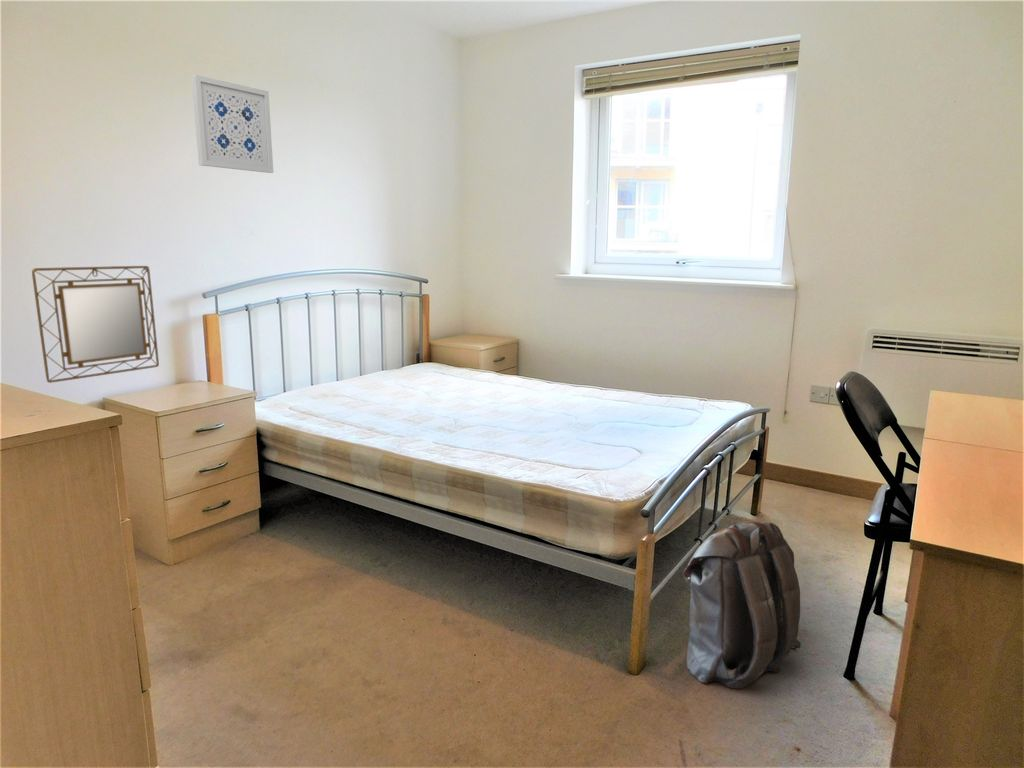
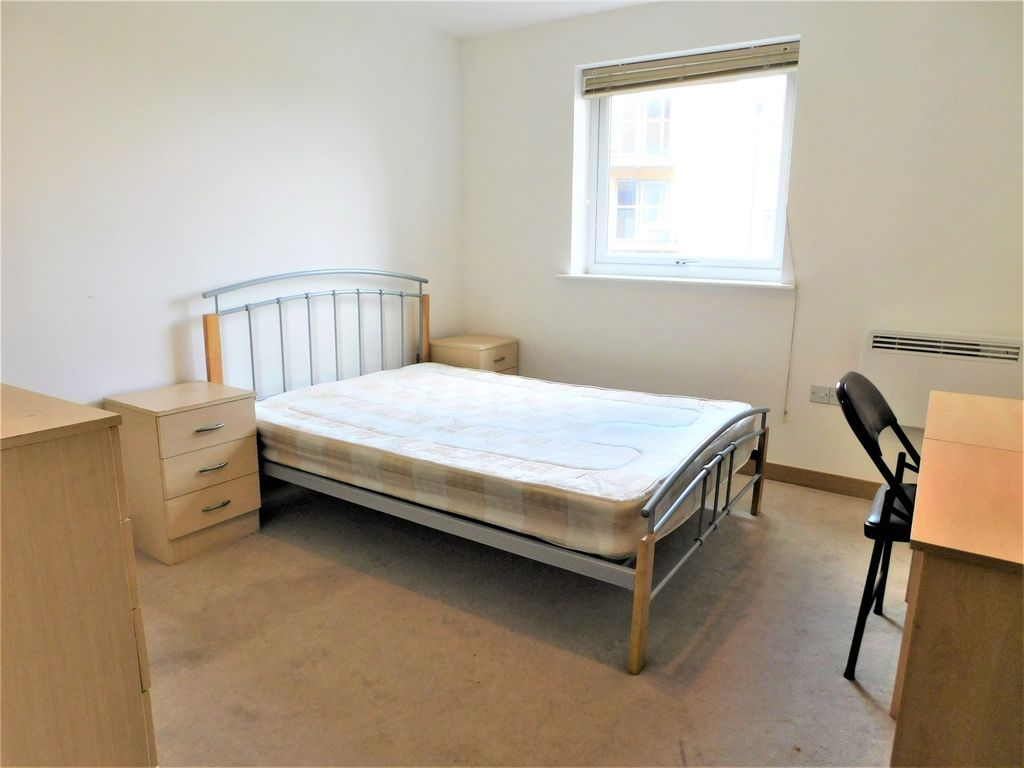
- wall art (234, 127)
- backpack (744, 594)
- home mirror (102, 321)
